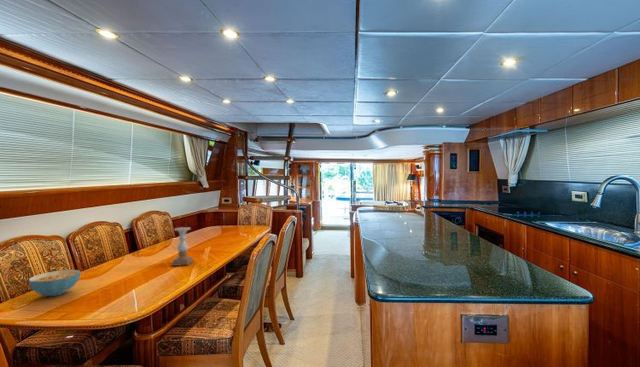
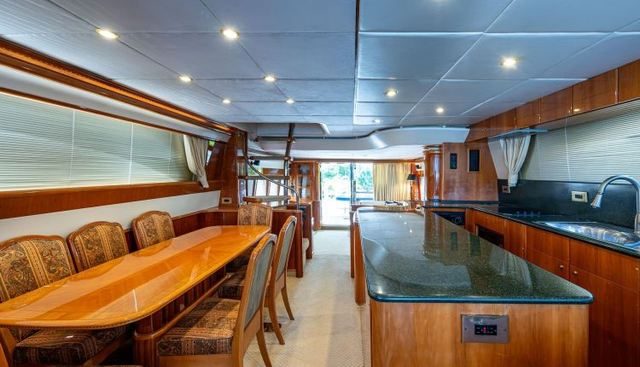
- cereal bowl (55, 284)
- candle holder (182, 245)
